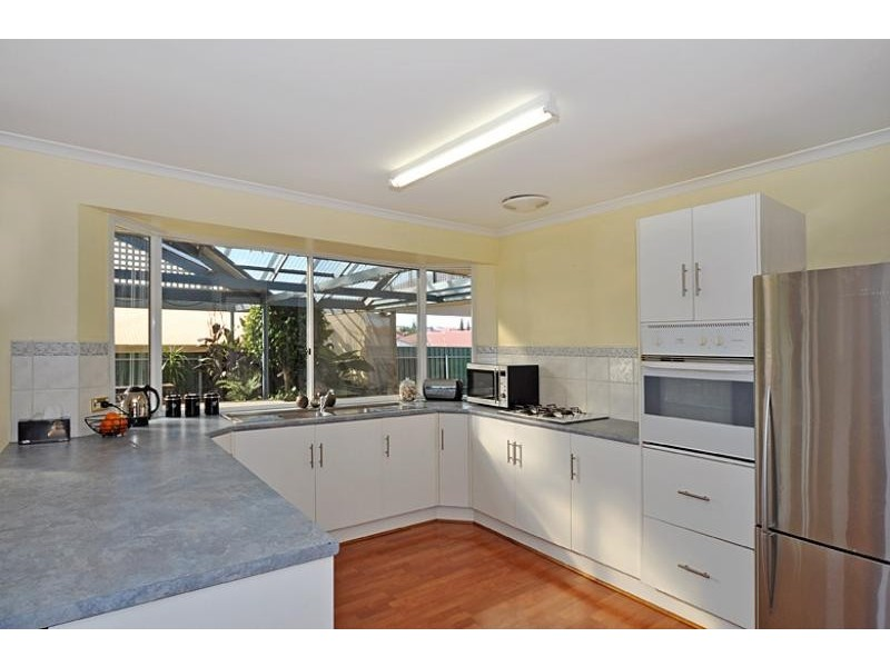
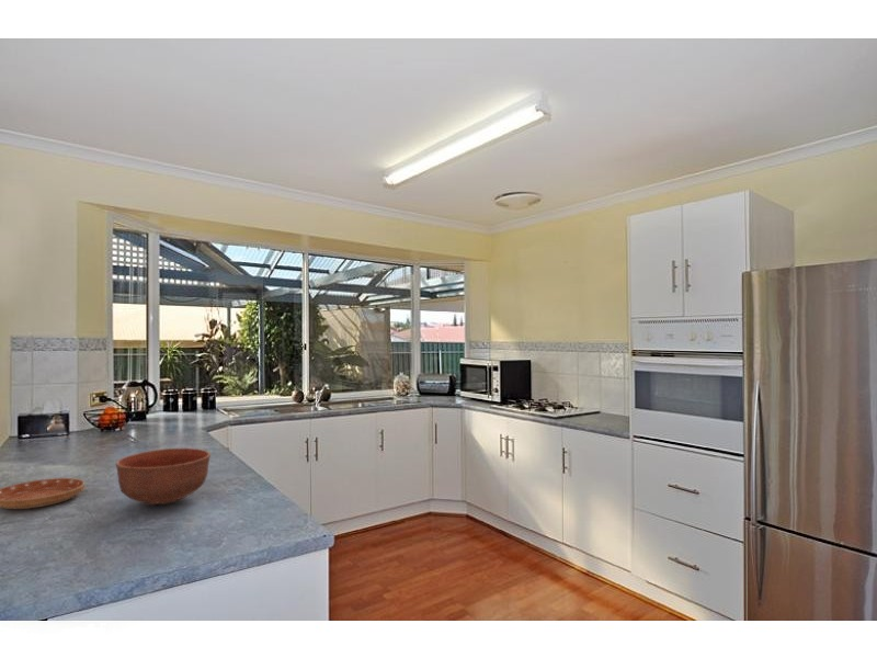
+ bowl (164, 478)
+ saucer (38, 494)
